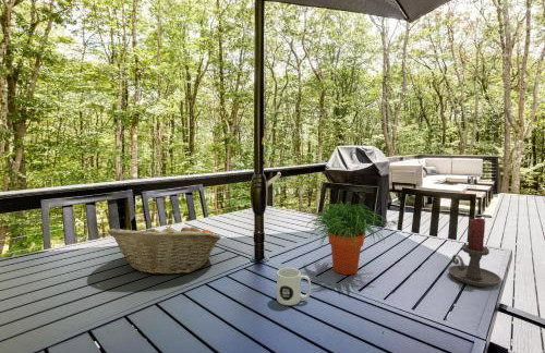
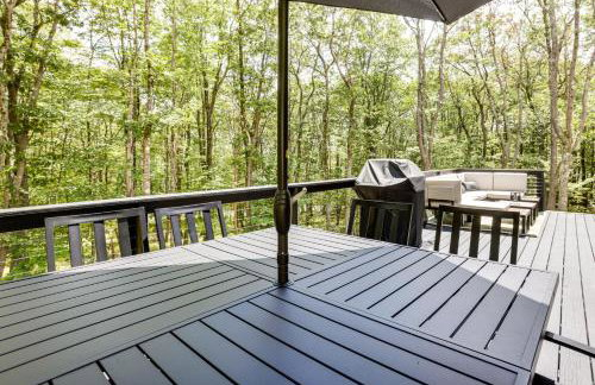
- mug (293, 285)
- potted plant (344, 235)
- candle holder (471, 246)
- fruit basket (166, 242)
